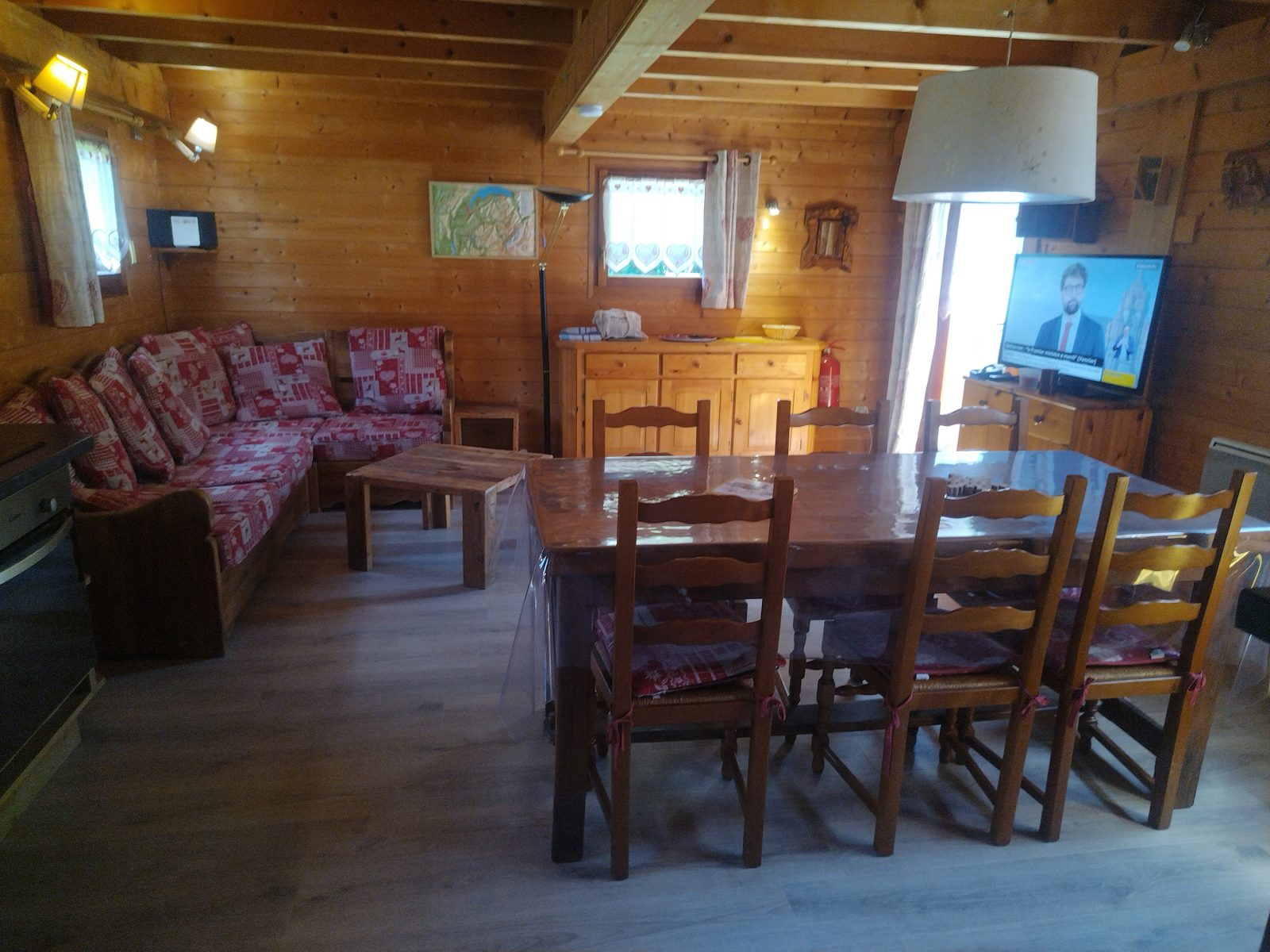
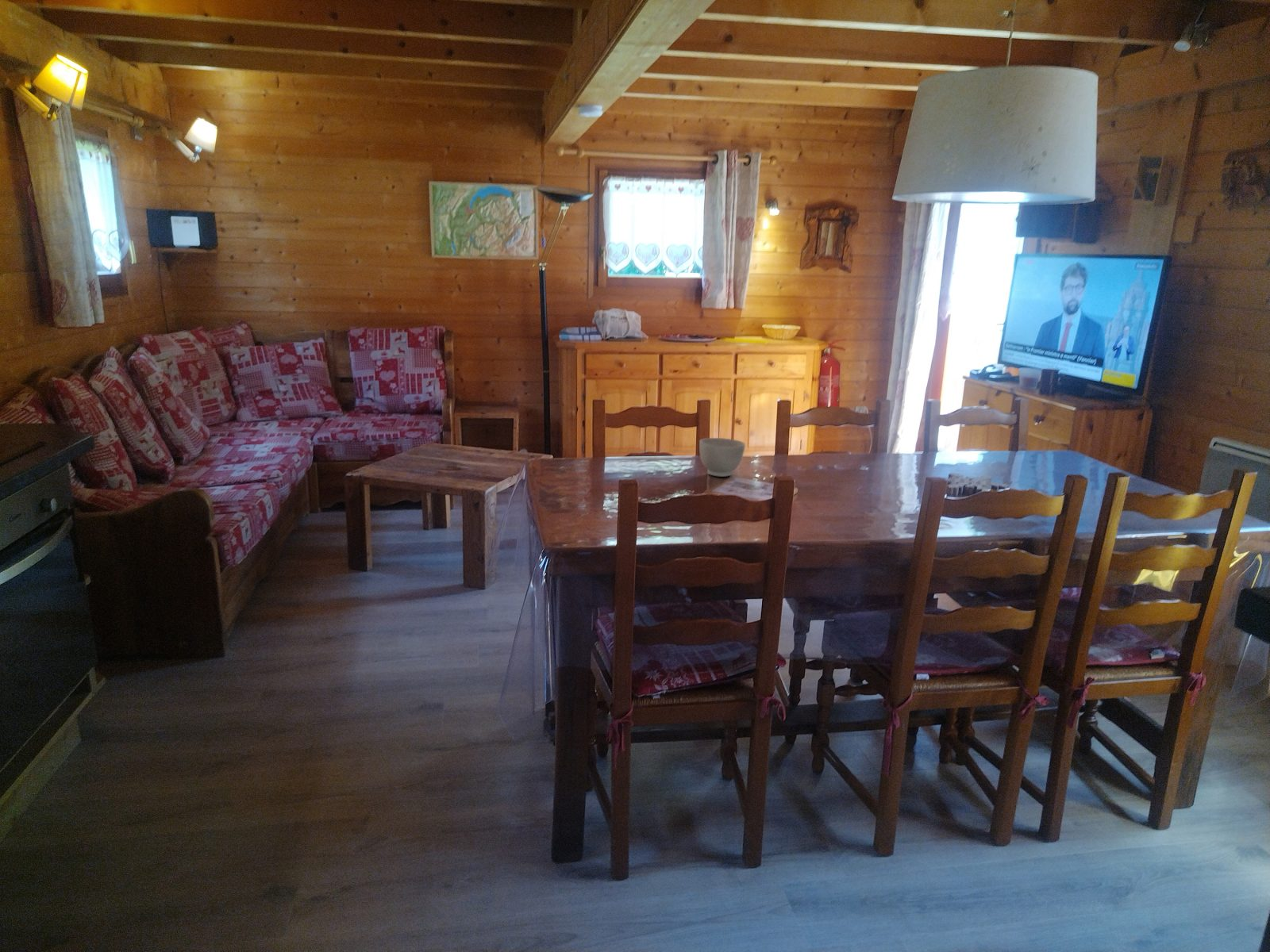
+ bowl (721, 458)
